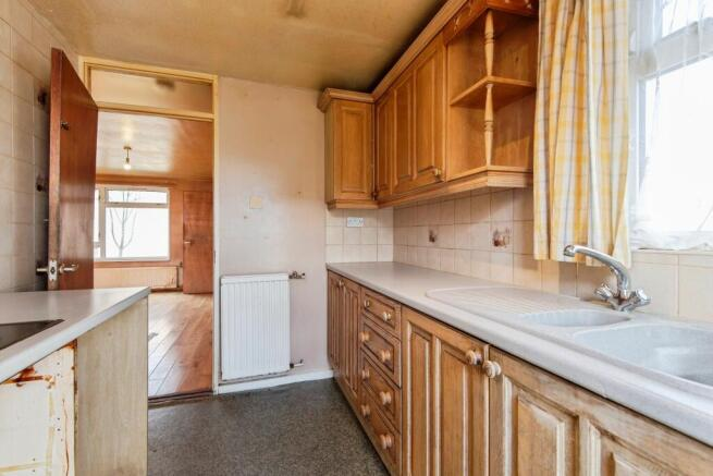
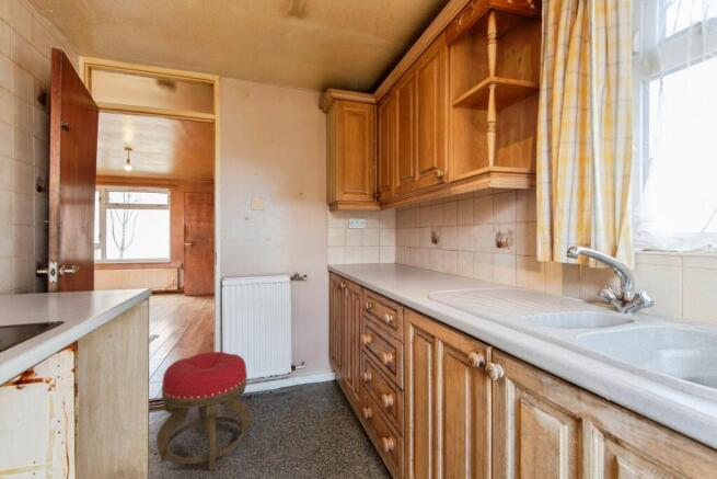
+ stool (206, 403)
